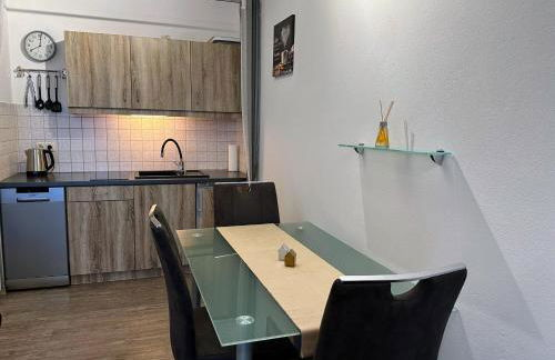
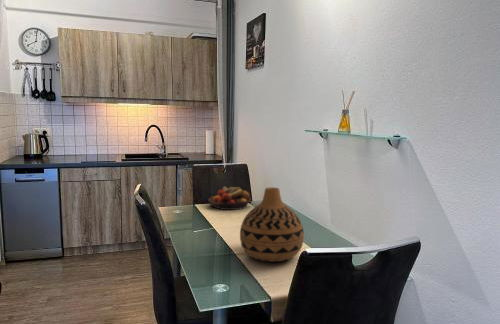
+ vase (271, 222)
+ fruit bowl (229, 196)
